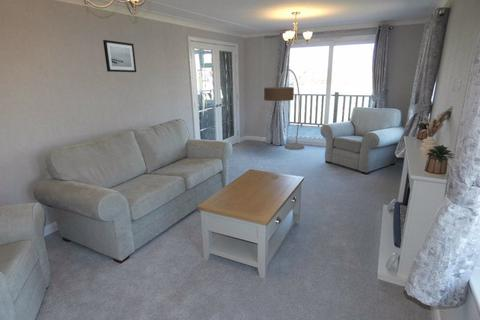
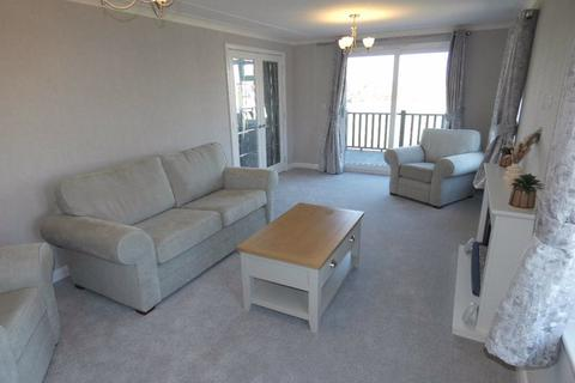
- wall art (120, 57)
- floor lamp (298, 112)
